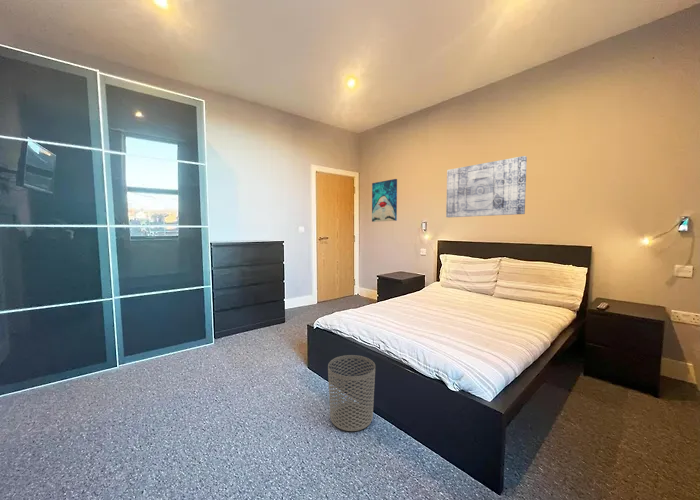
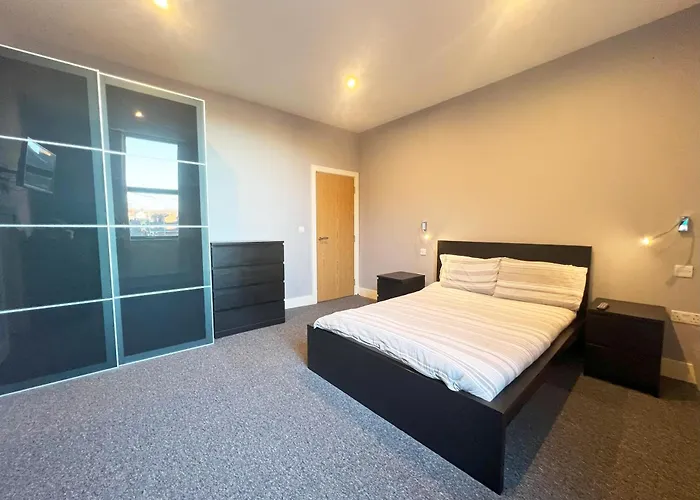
- wall art (383, 201)
- wall art (482, 190)
- waste bin (351, 391)
